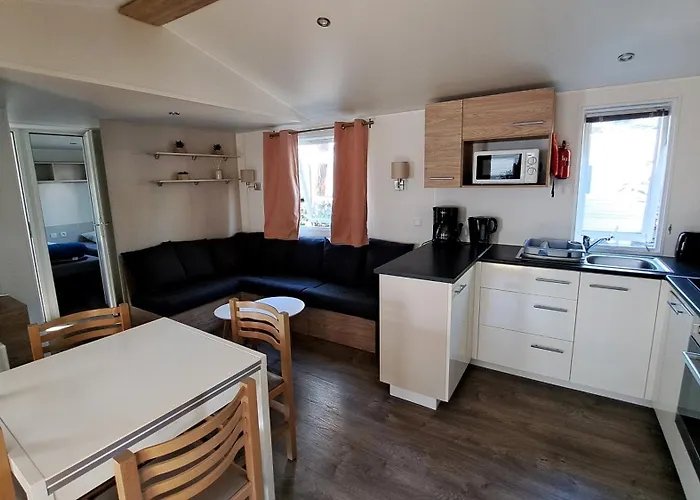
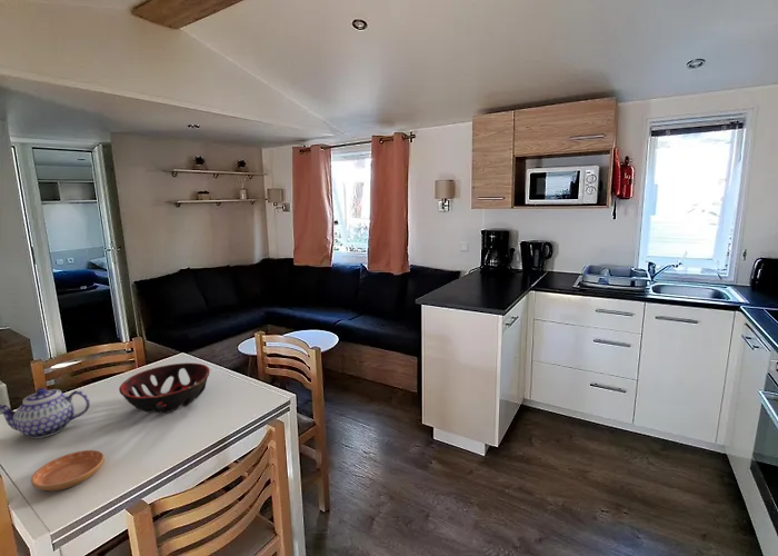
+ teapot (44, 409)
+ decorative bowl (169, 389)
+ saucer (69, 470)
